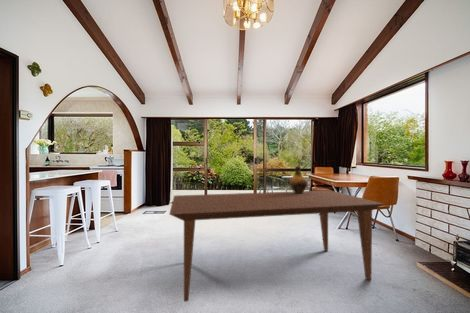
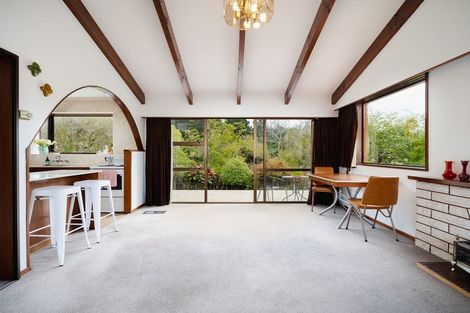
- ceramic jug (298, 179)
- dining table (263, 216)
